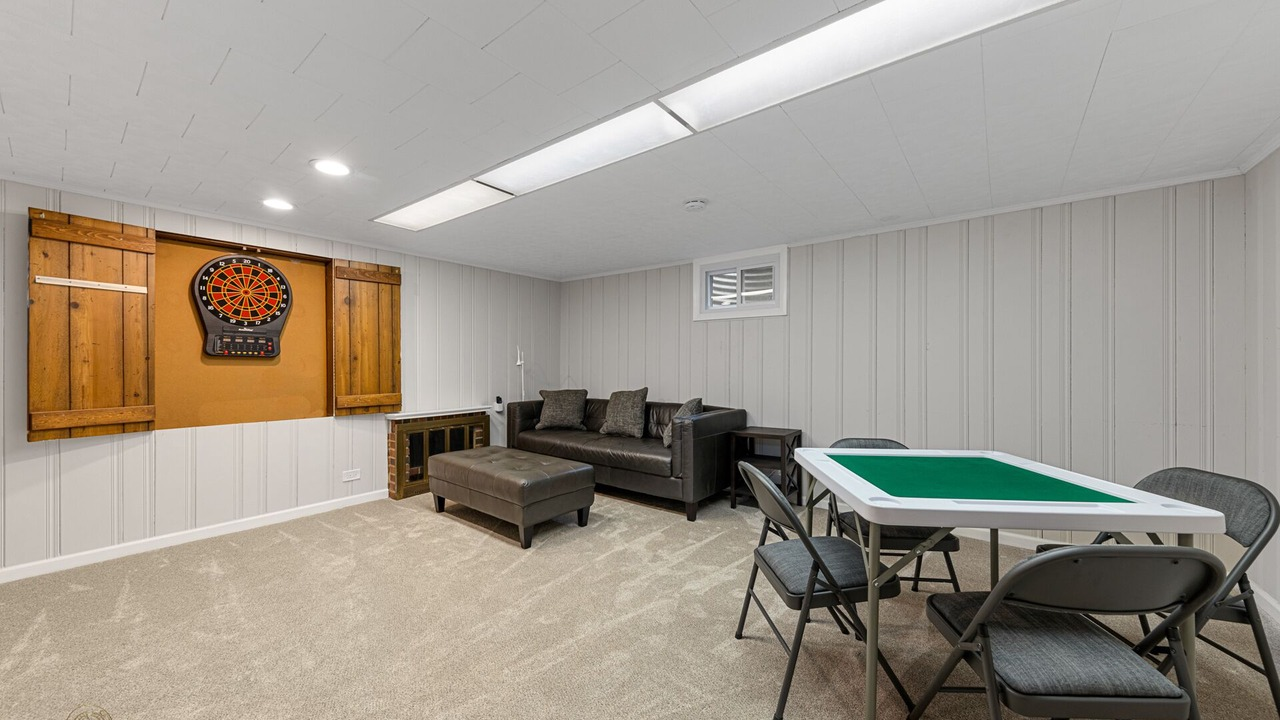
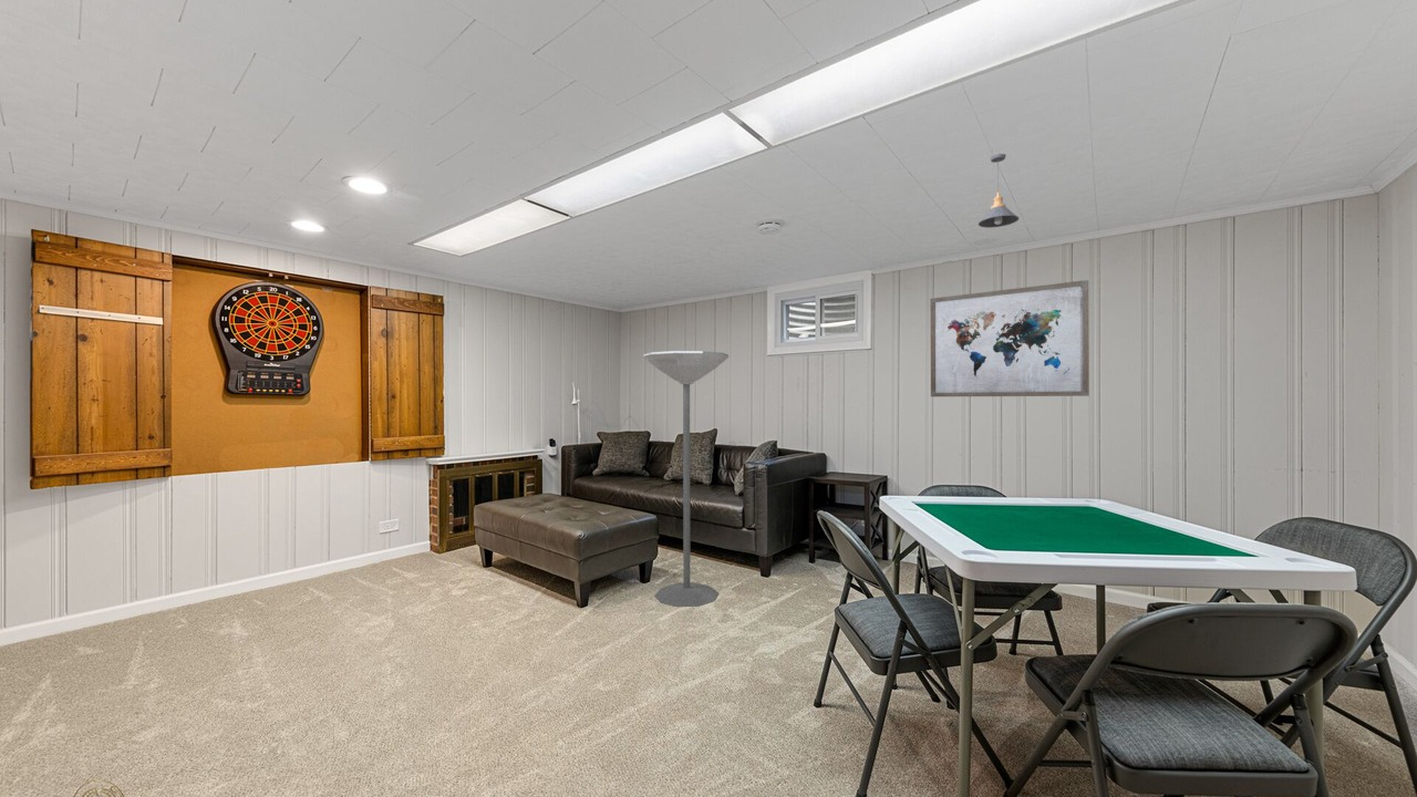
+ wall art (1003, 343)
+ floor lamp (686, 474)
+ pendant light (997, 190)
